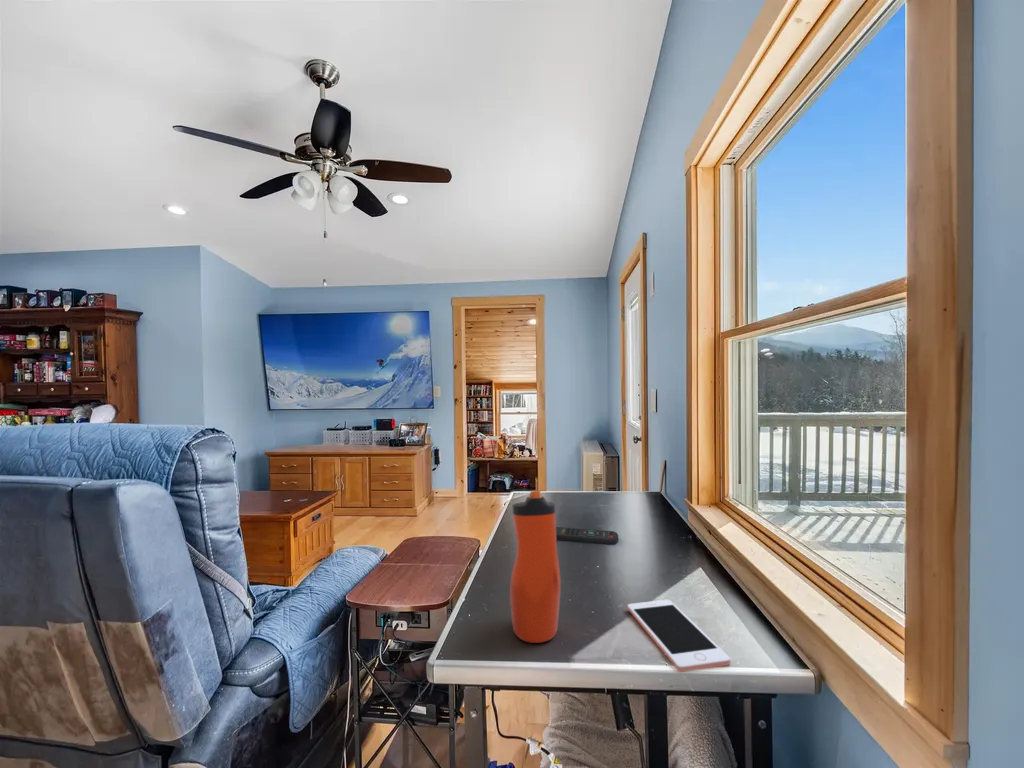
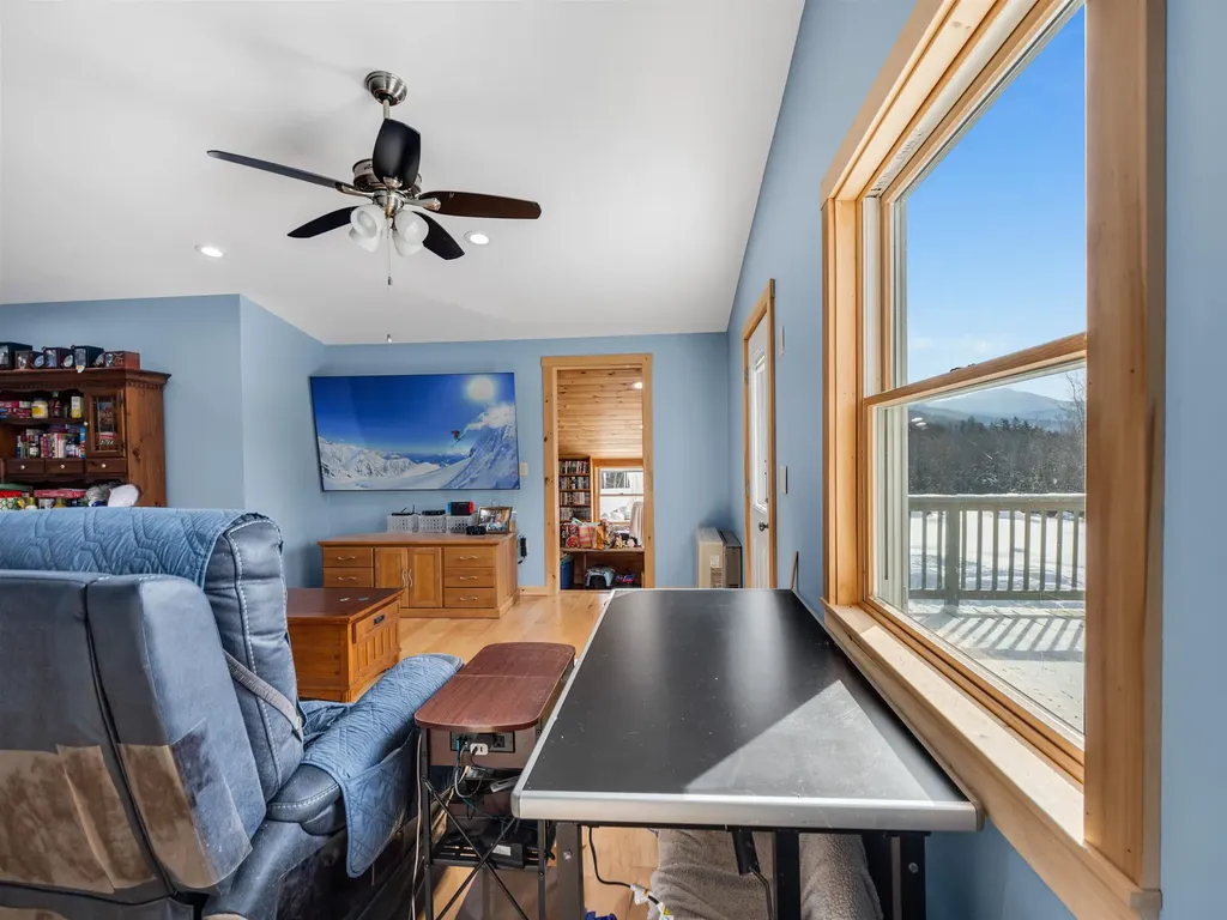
- water bottle (534, 560)
- remote control (576, 534)
- cell phone (673, 631)
